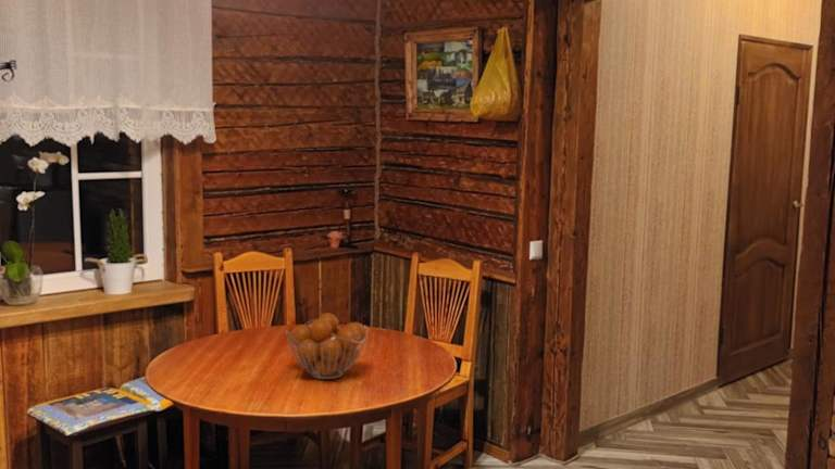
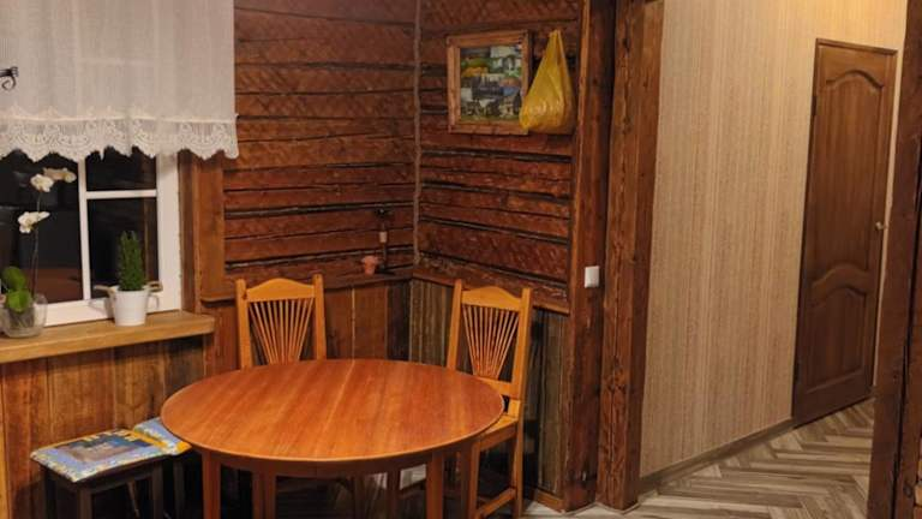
- fruit basket (326, 345)
